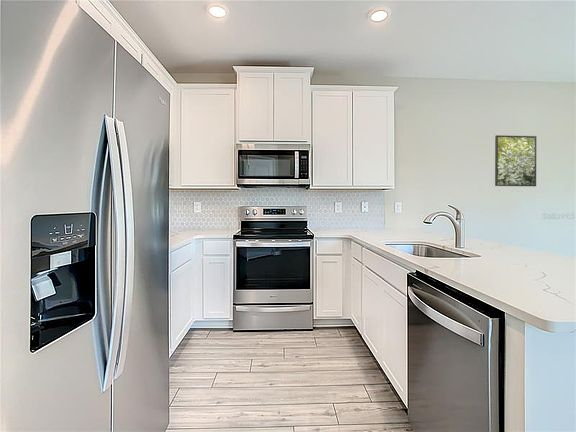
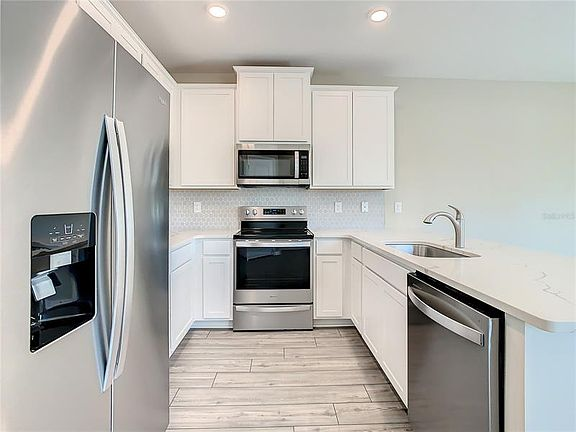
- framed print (515, 161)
